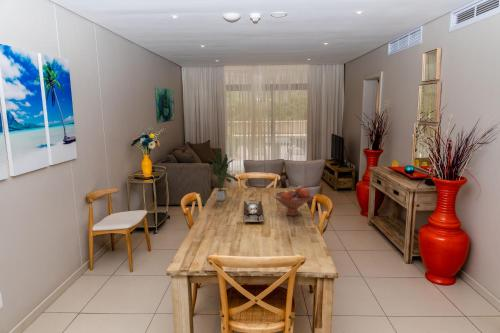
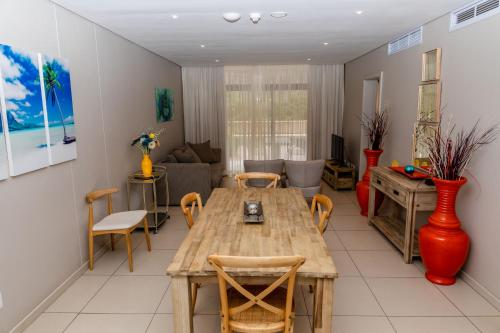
- fruit bowl (292, 201)
- potted plant (222, 176)
